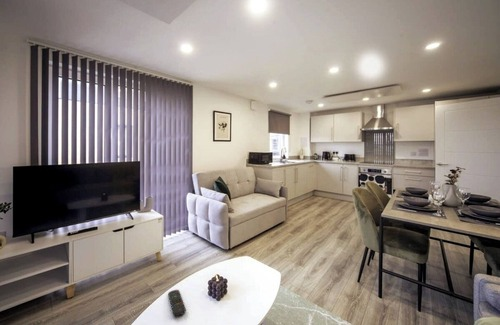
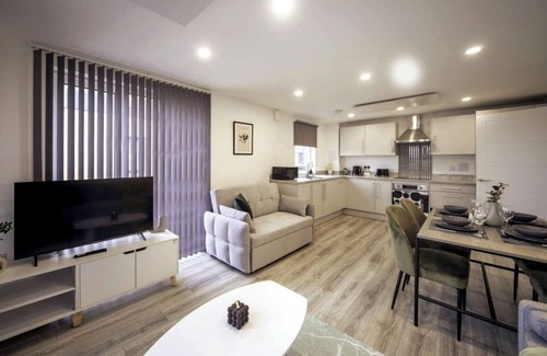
- remote control (176, 301)
